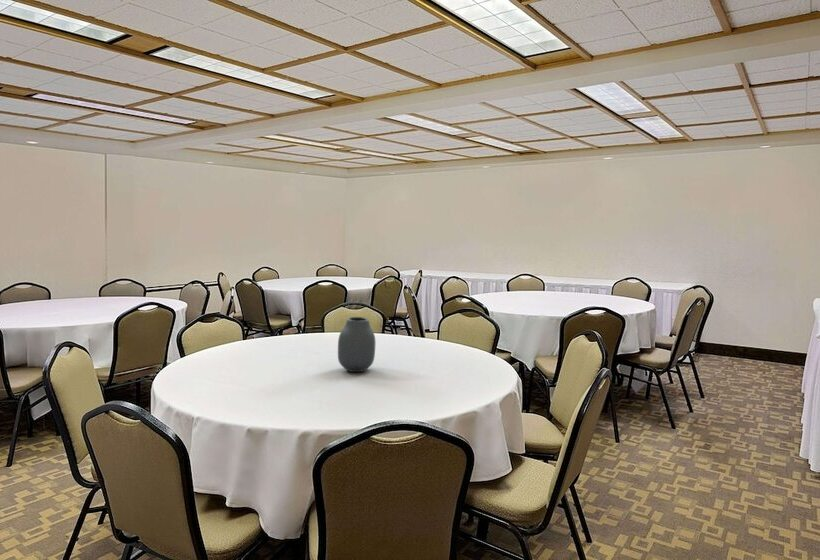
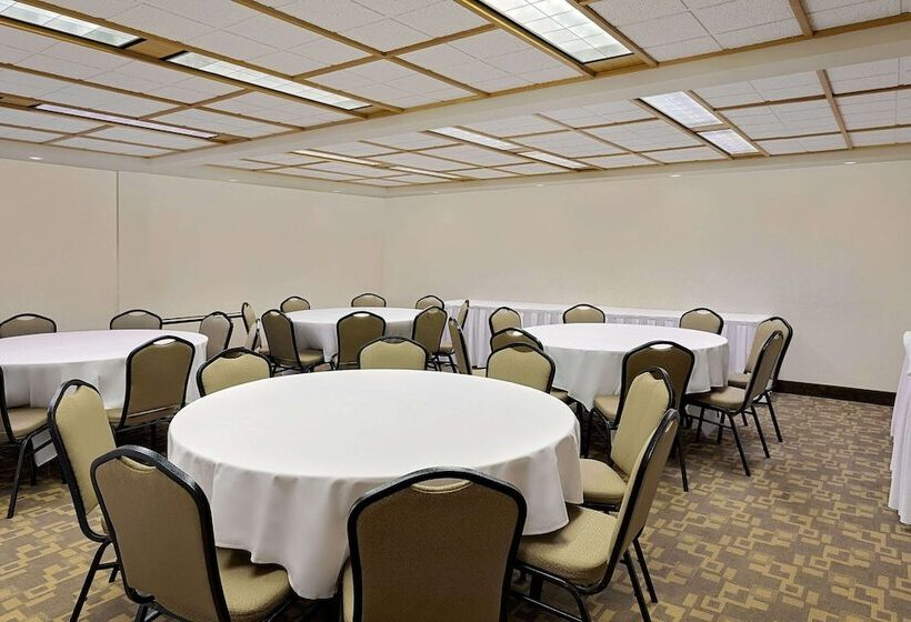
- vase (356, 344)
